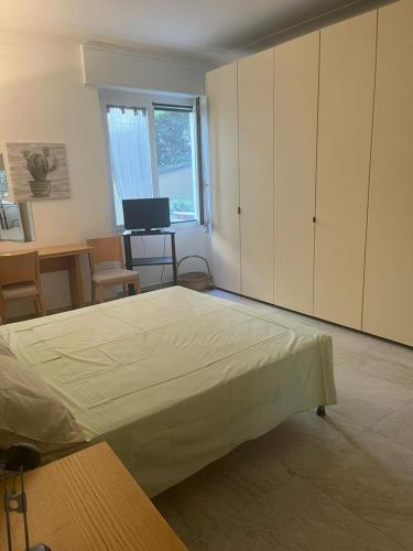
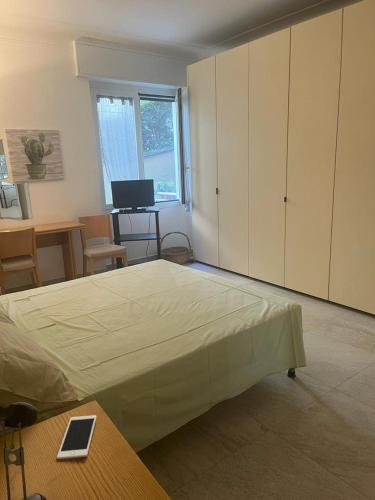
+ cell phone (78, 435)
